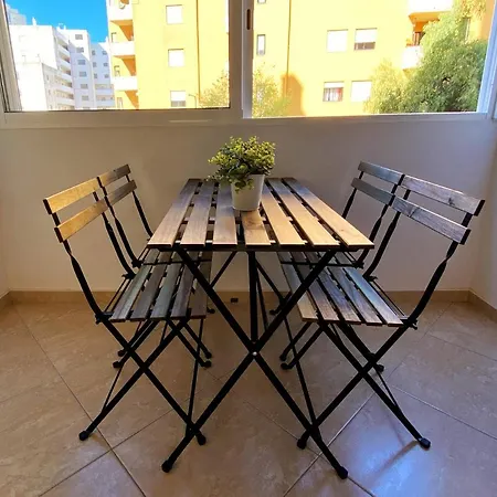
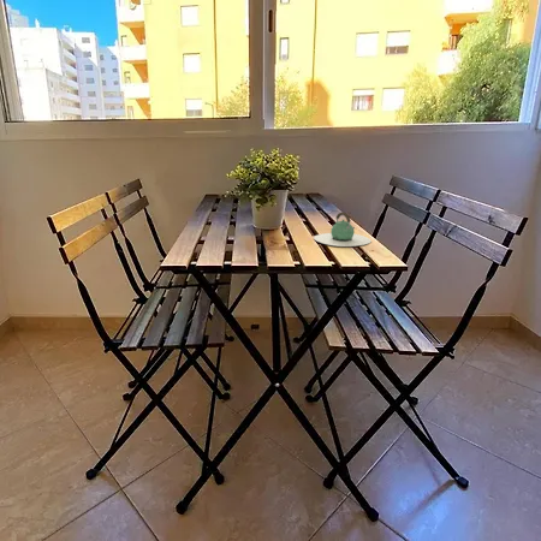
+ teapot (343, 225)
